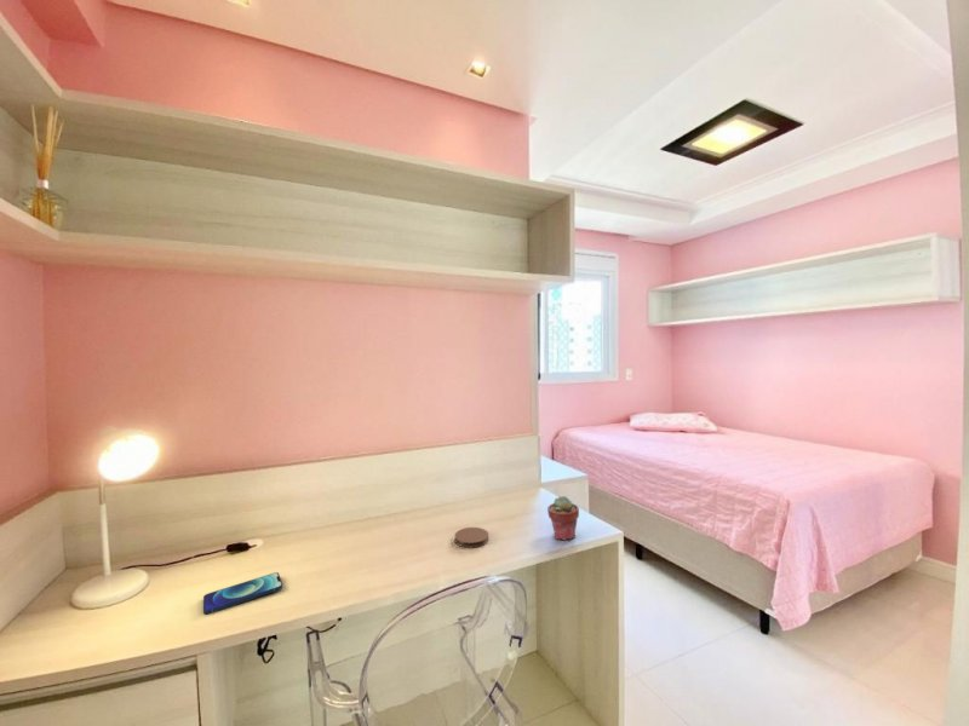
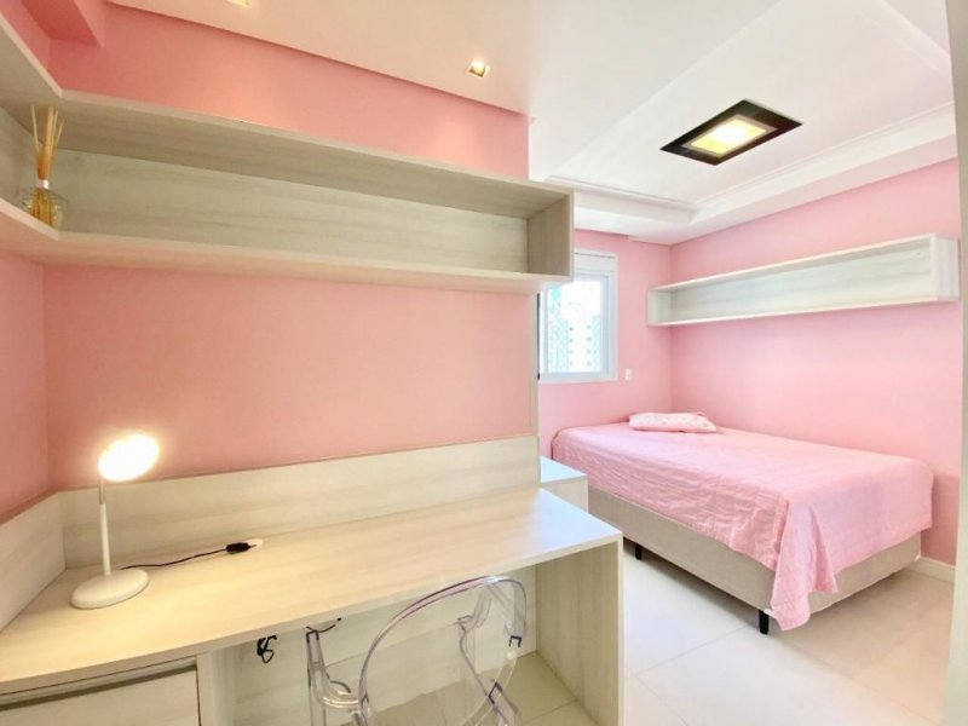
- coaster (471, 536)
- smartphone (243, 592)
- potted succulent (563, 515)
